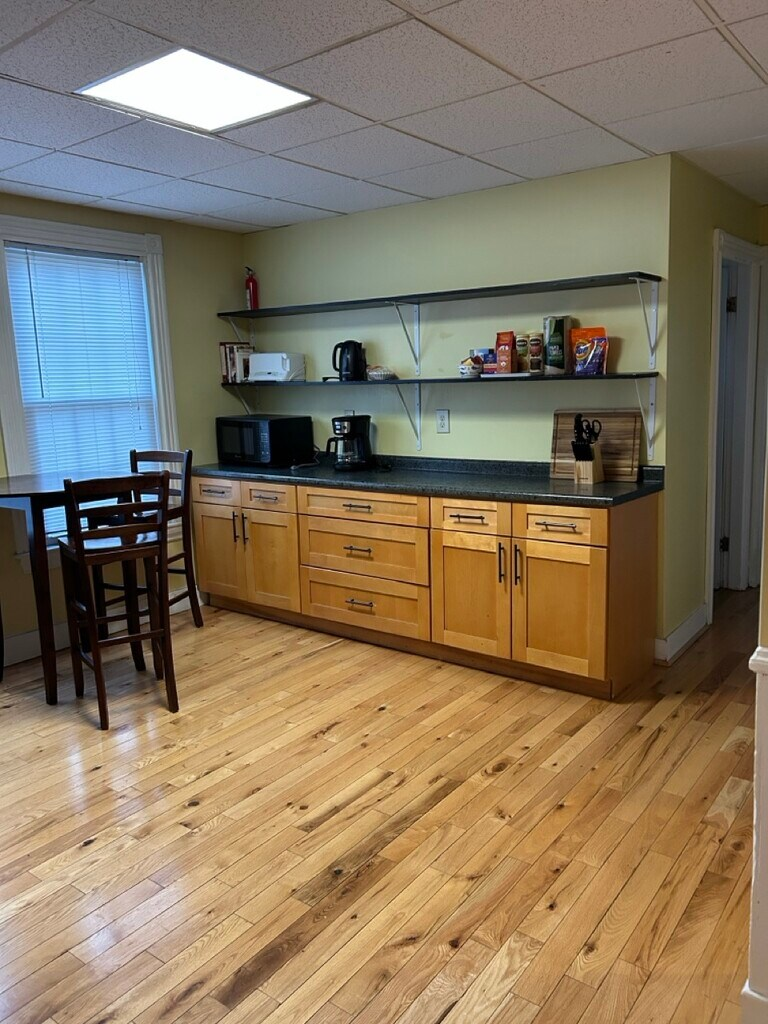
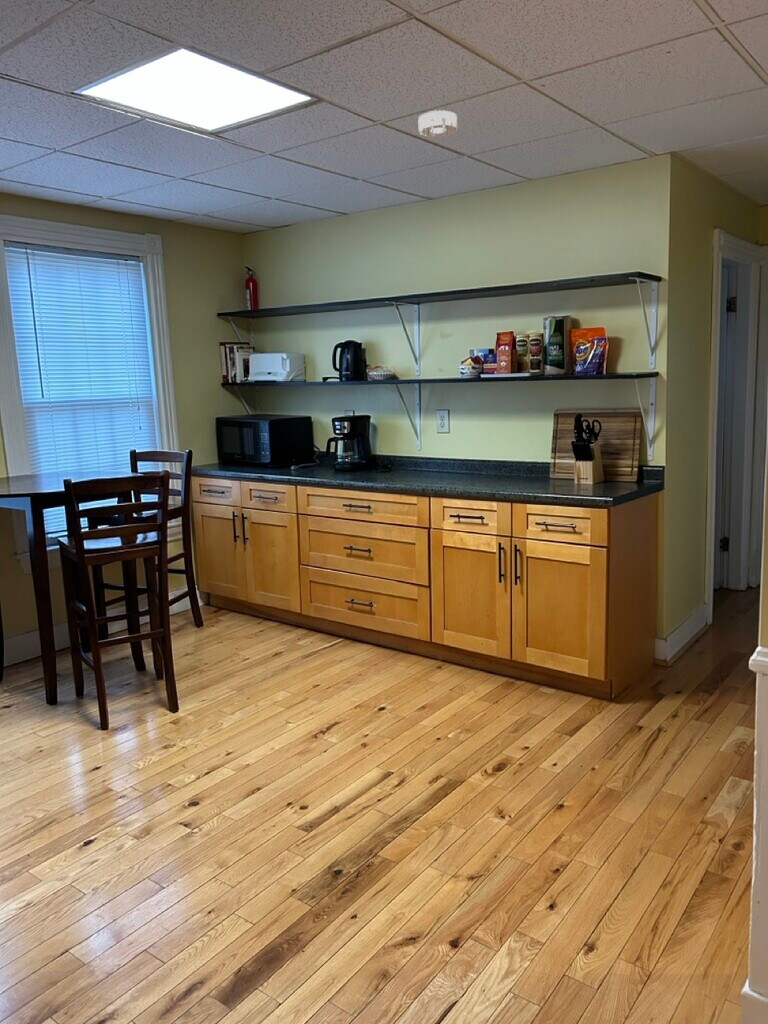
+ smoke detector (437, 123)
